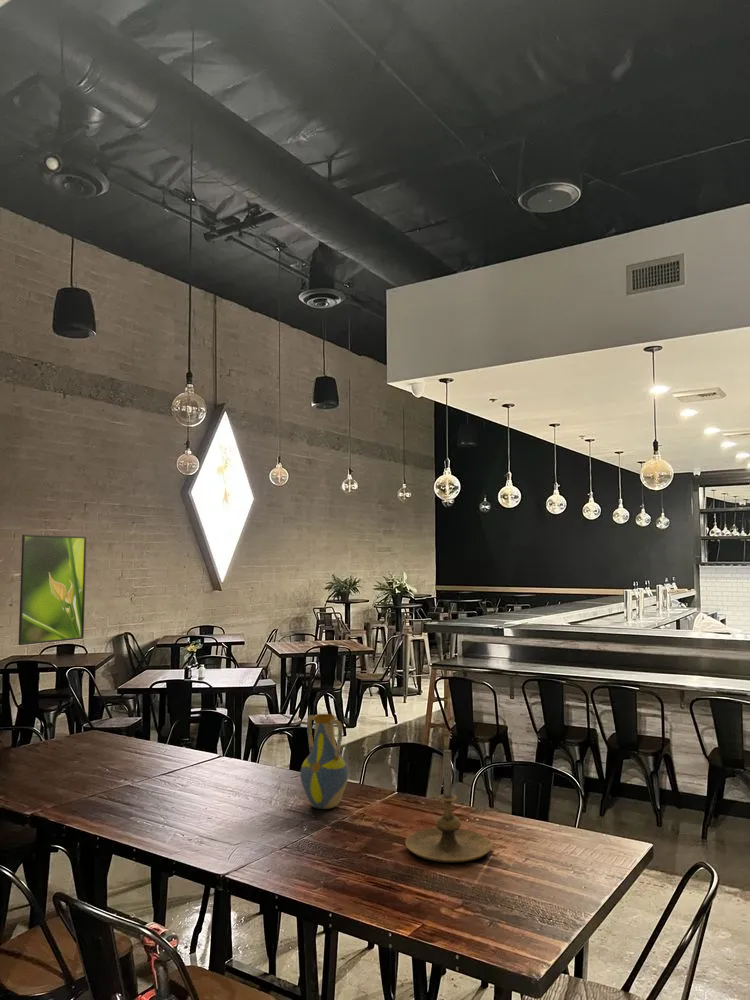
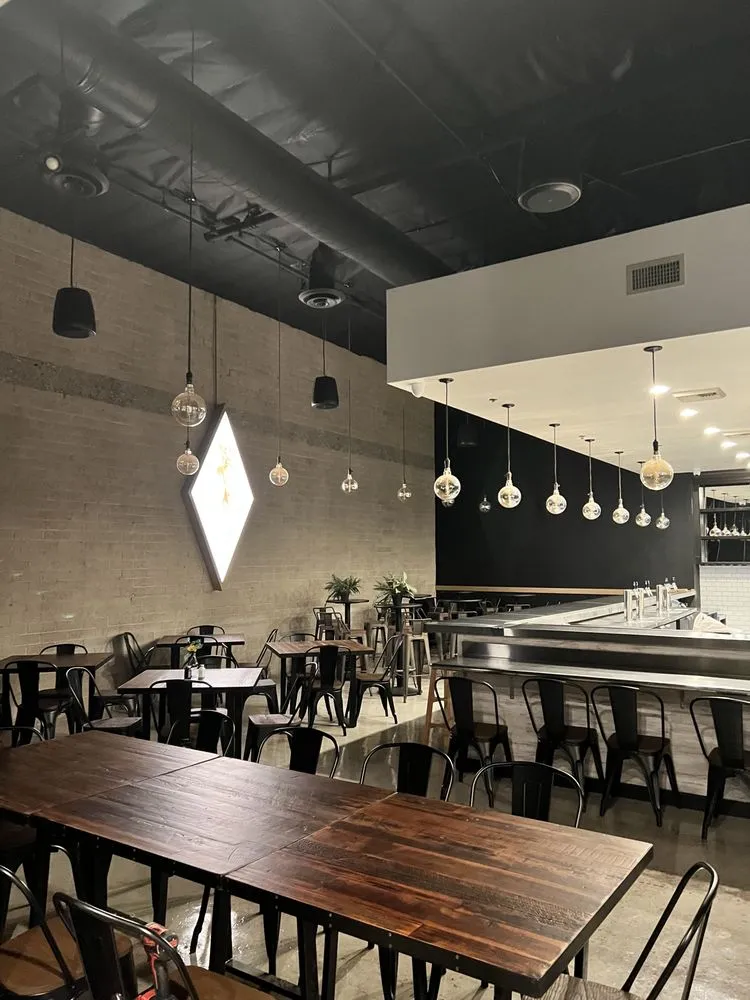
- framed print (53, 588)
- vase (324, 760)
- candle holder (447, 798)
